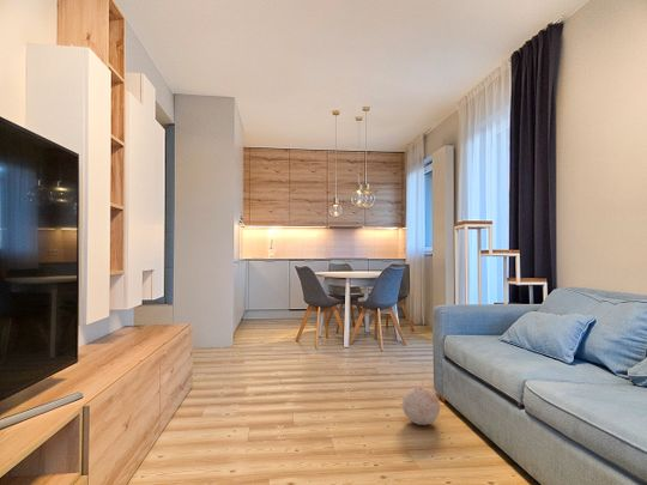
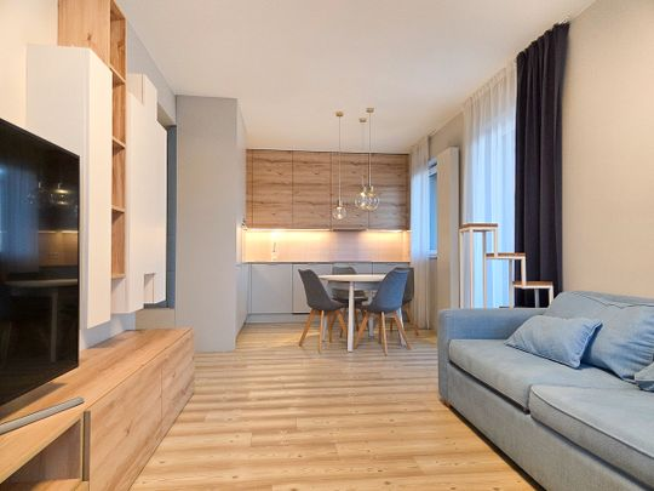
- decorative ball (421, 405)
